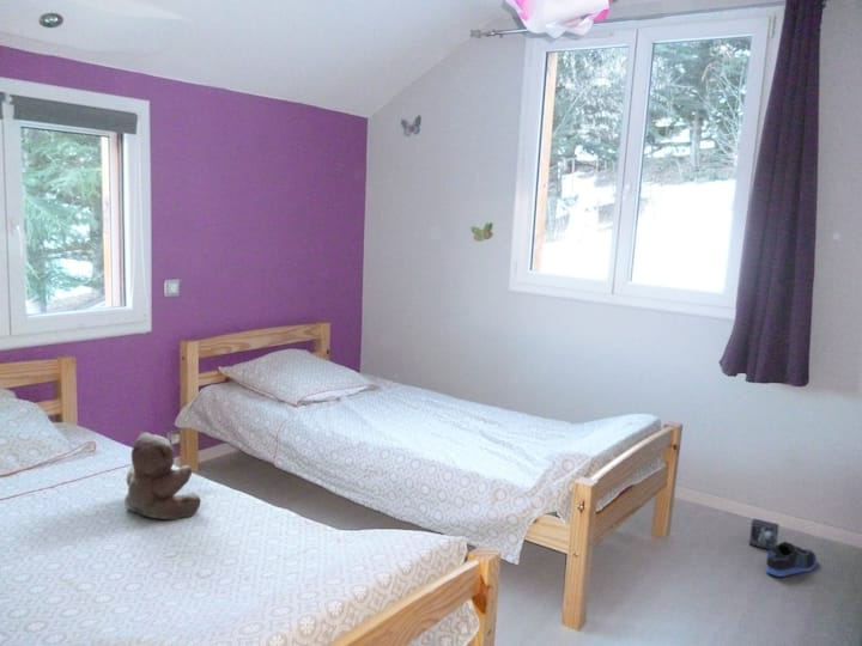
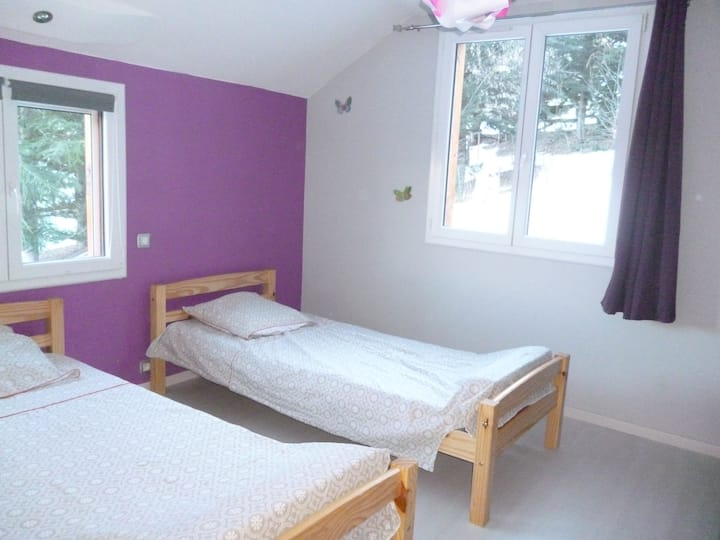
- box (764, 534)
- teddy bear (164, 470)
- sneaker (793, 555)
